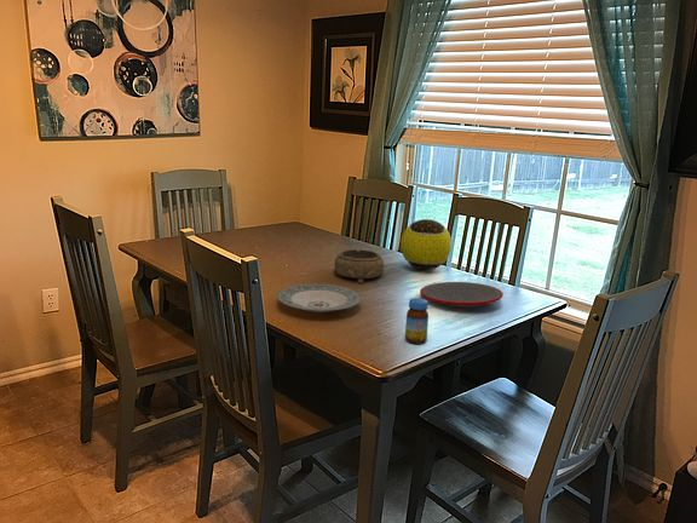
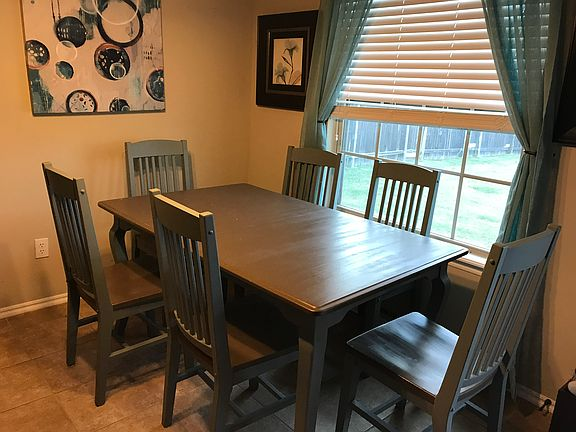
- decorative ball (426, 245)
- decorative bowl (358, 265)
- jar (416, 320)
- plate (318, 300)
- plate (460, 294)
